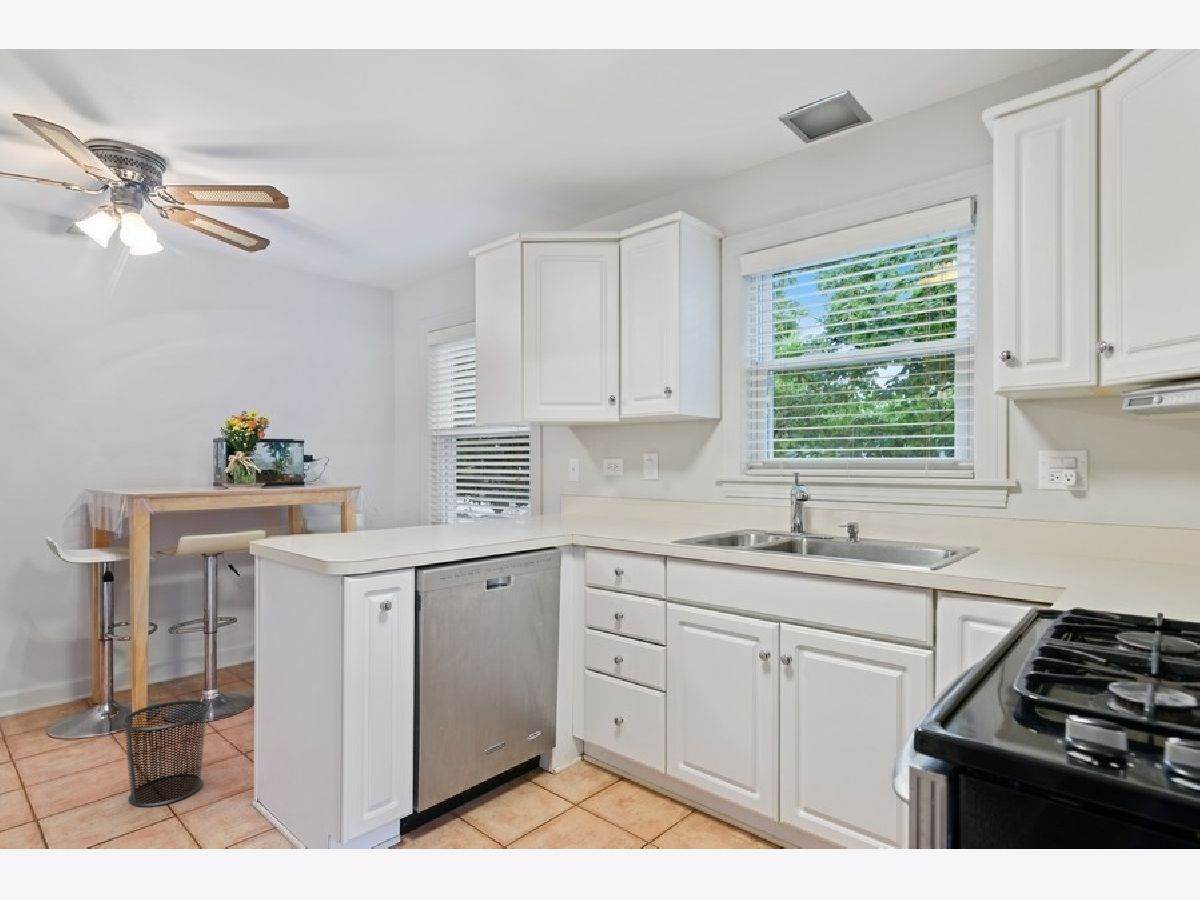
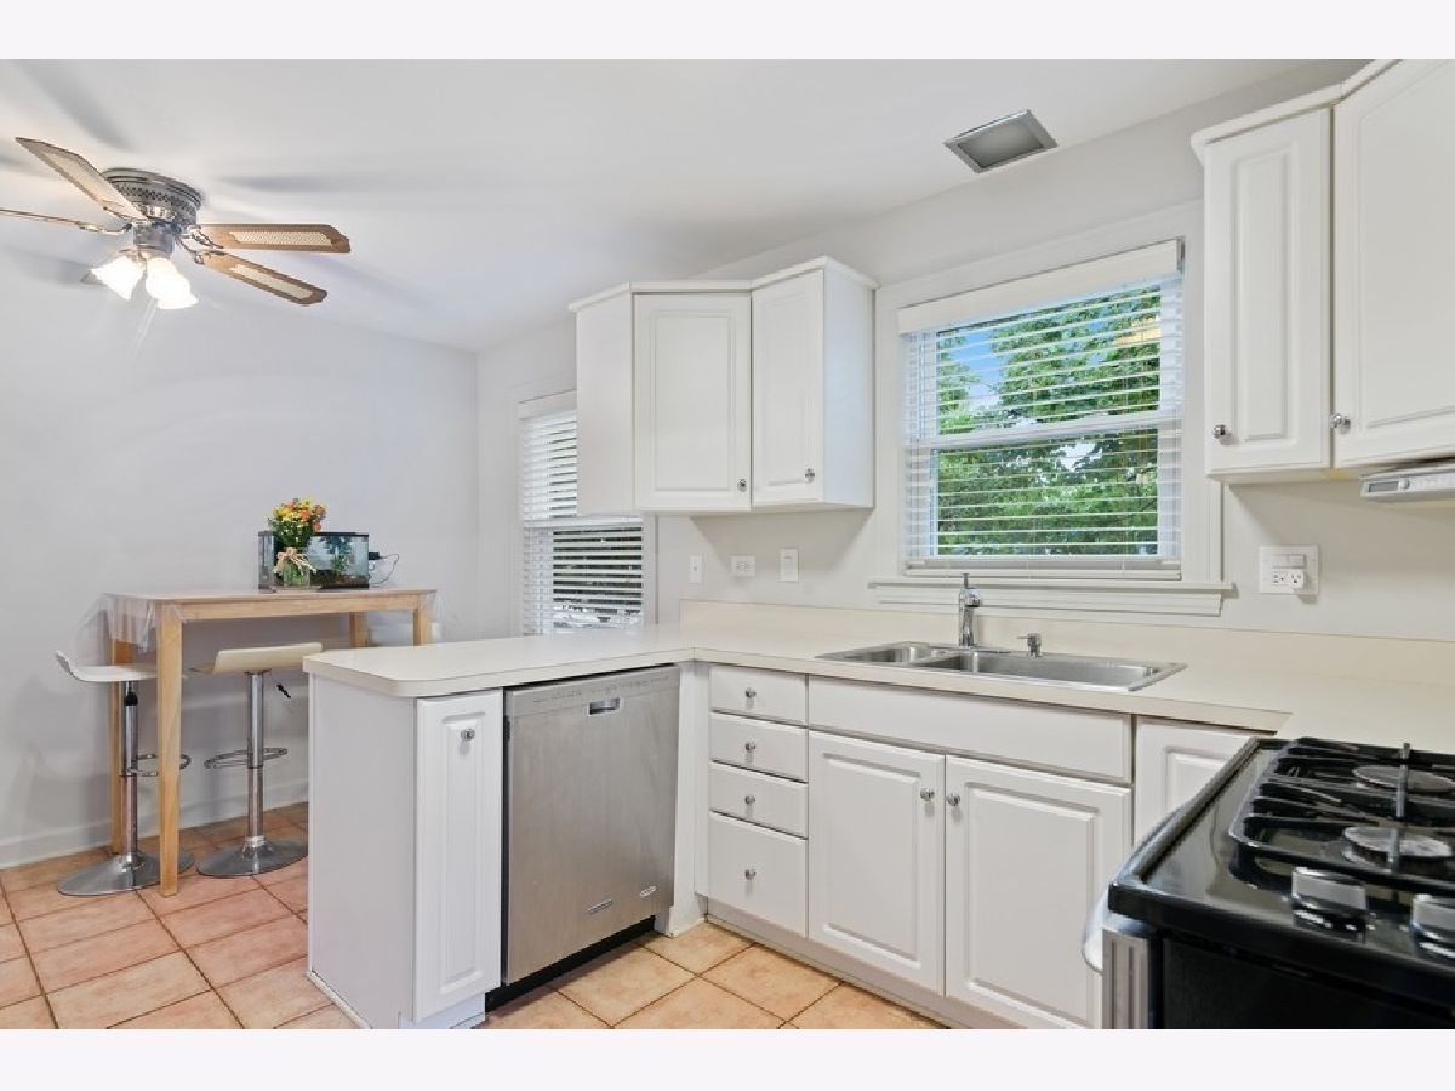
- waste bin (167, 752)
